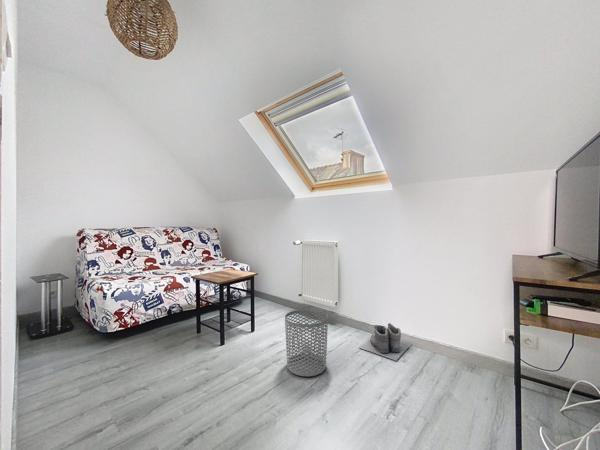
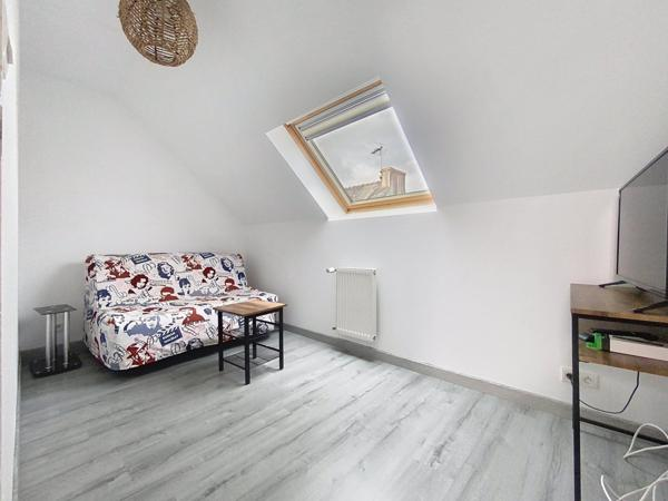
- waste bin (306, 340)
- boots (386, 334)
